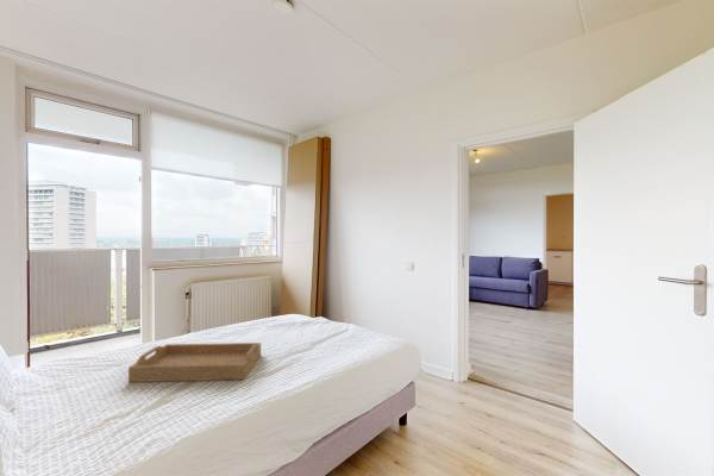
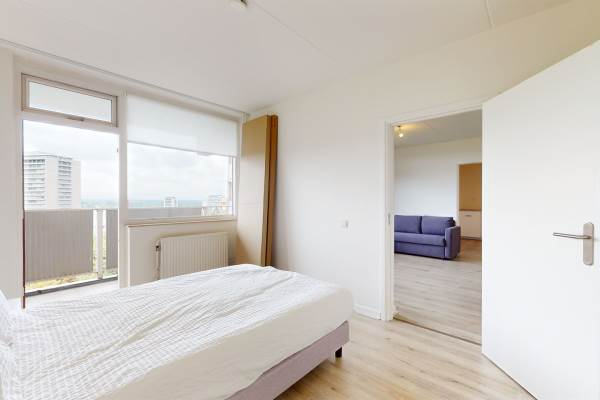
- serving tray (201, 358)
